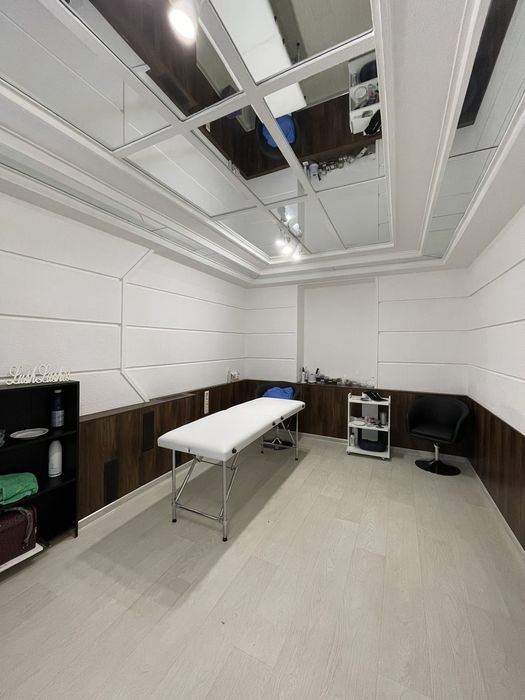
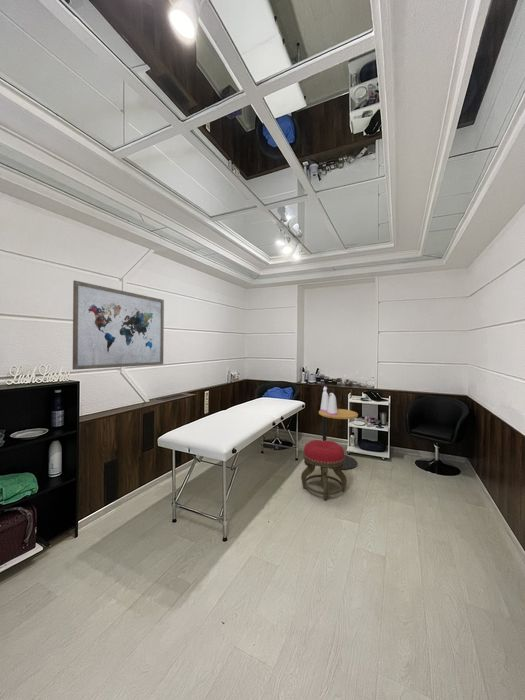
+ humidifier (328, 398)
+ stool (323, 467)
+ side table (325, 437)
+ wall art (125, 329)
